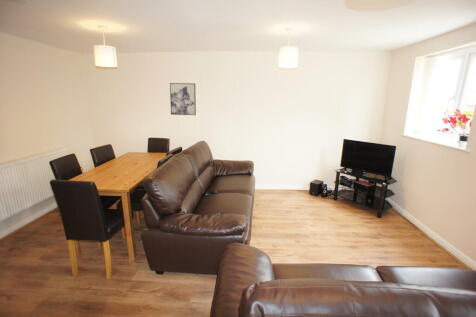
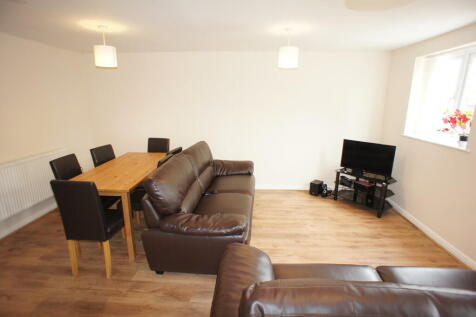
- wall art (182, 99)
